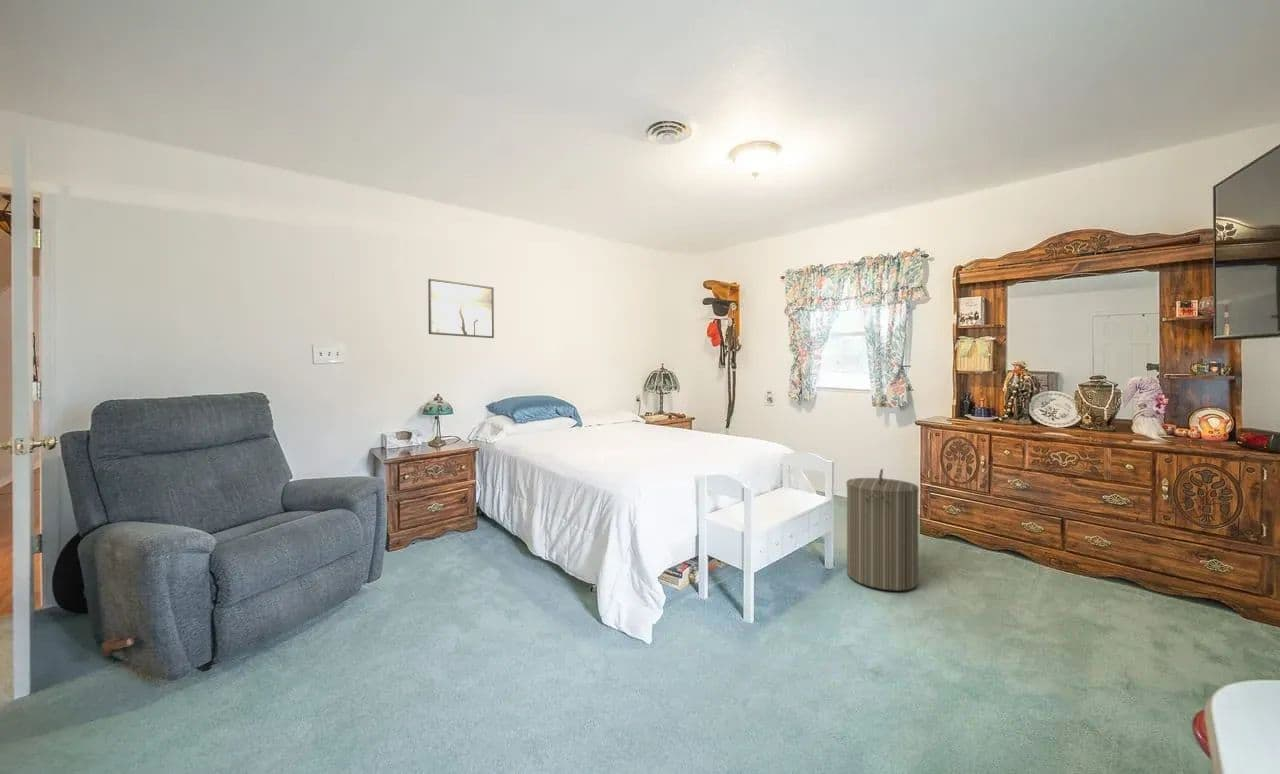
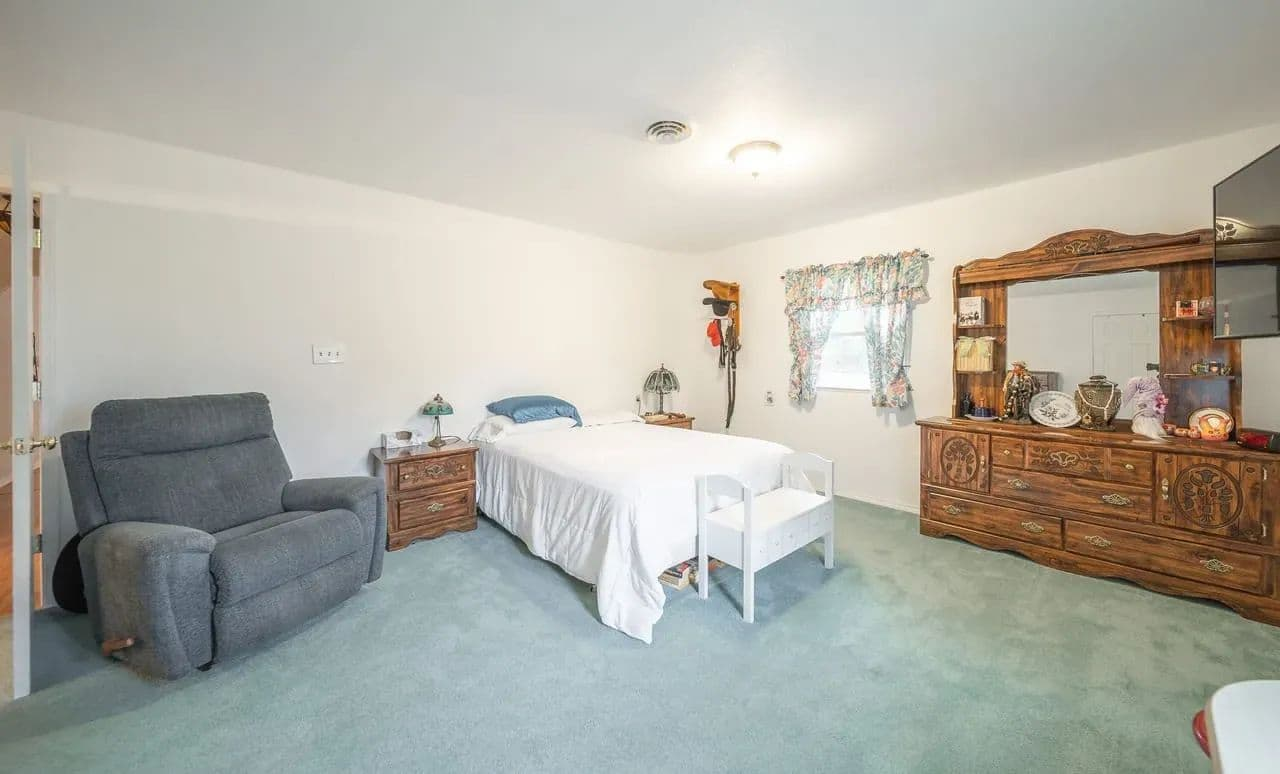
- laundry hamper (881, 523)
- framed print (462, 309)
